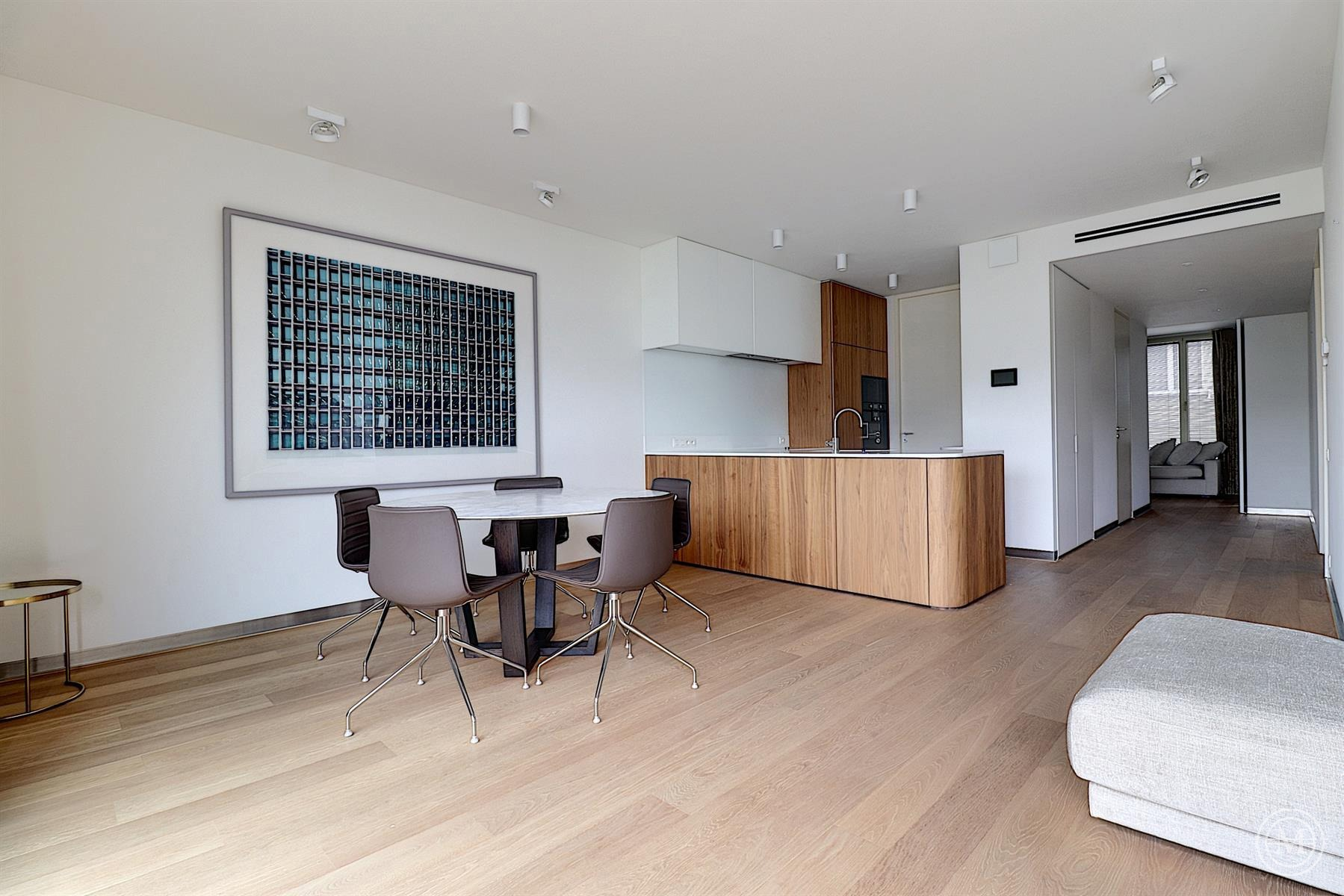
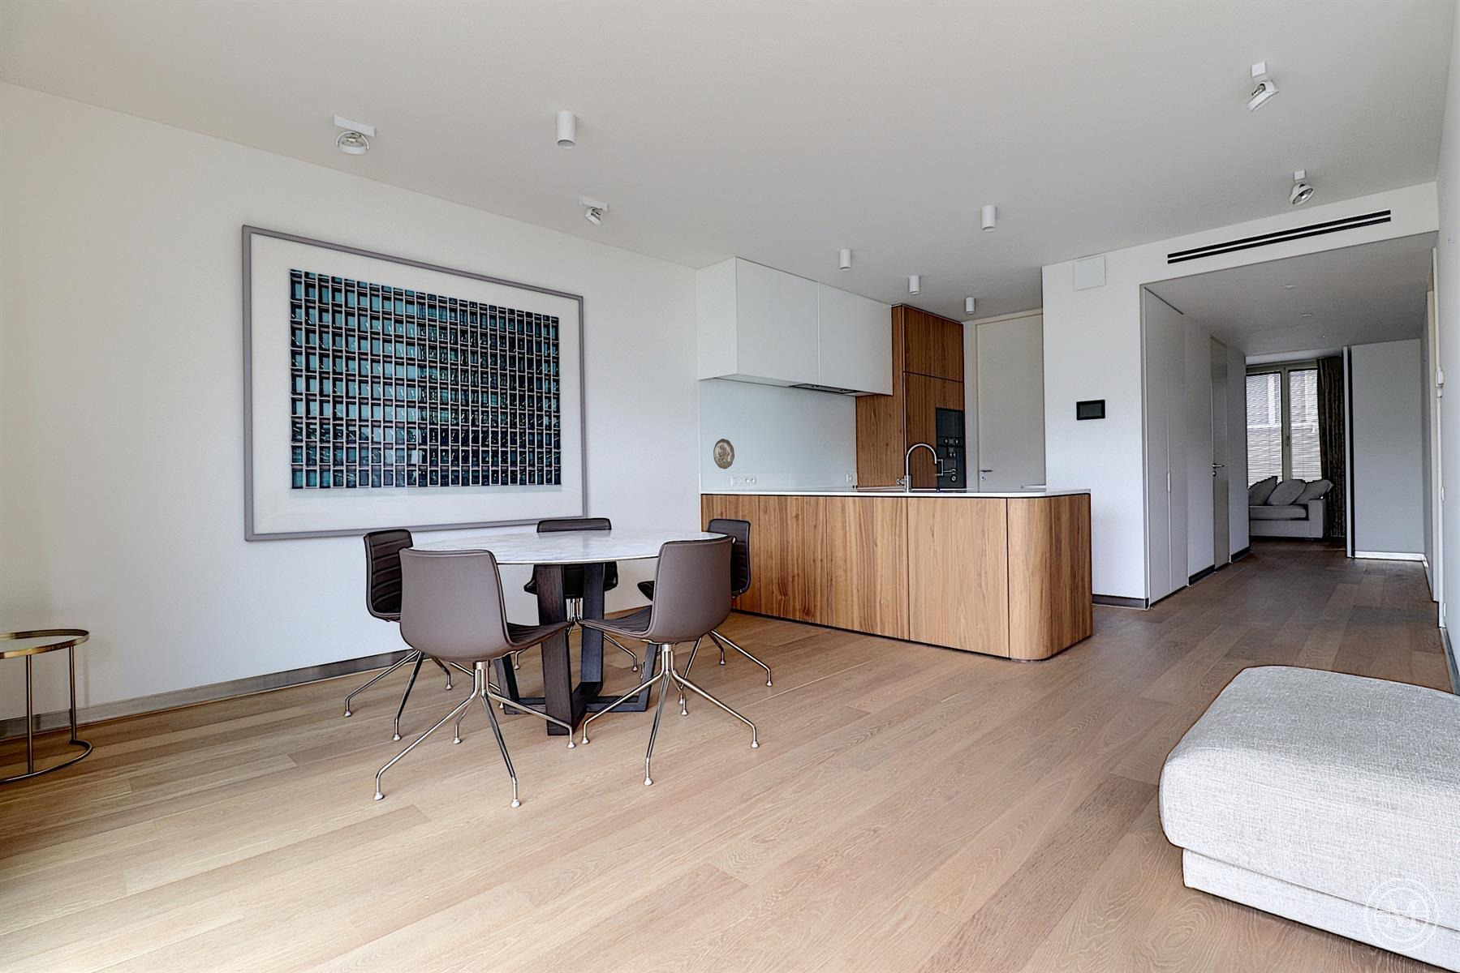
+ decorative plate (723, 453)
